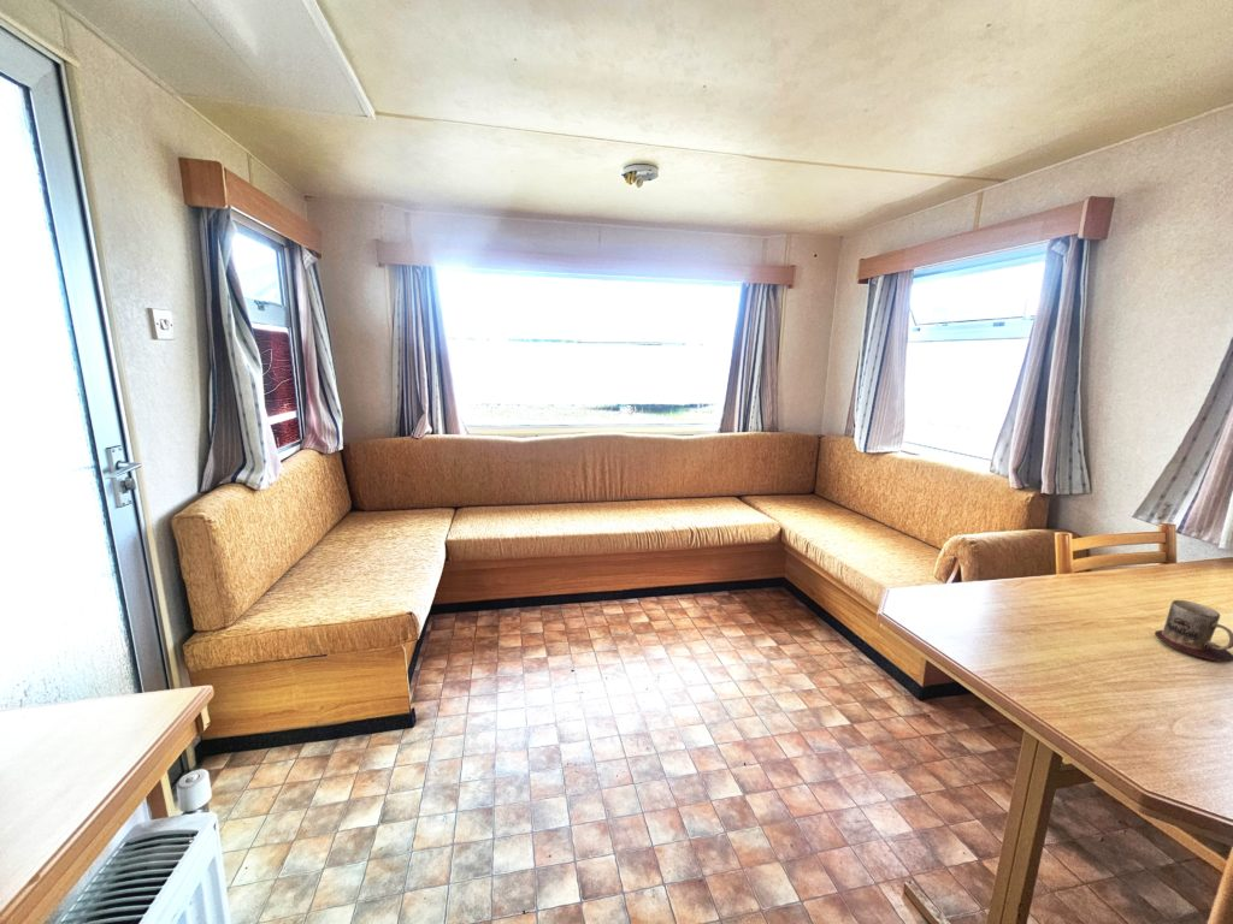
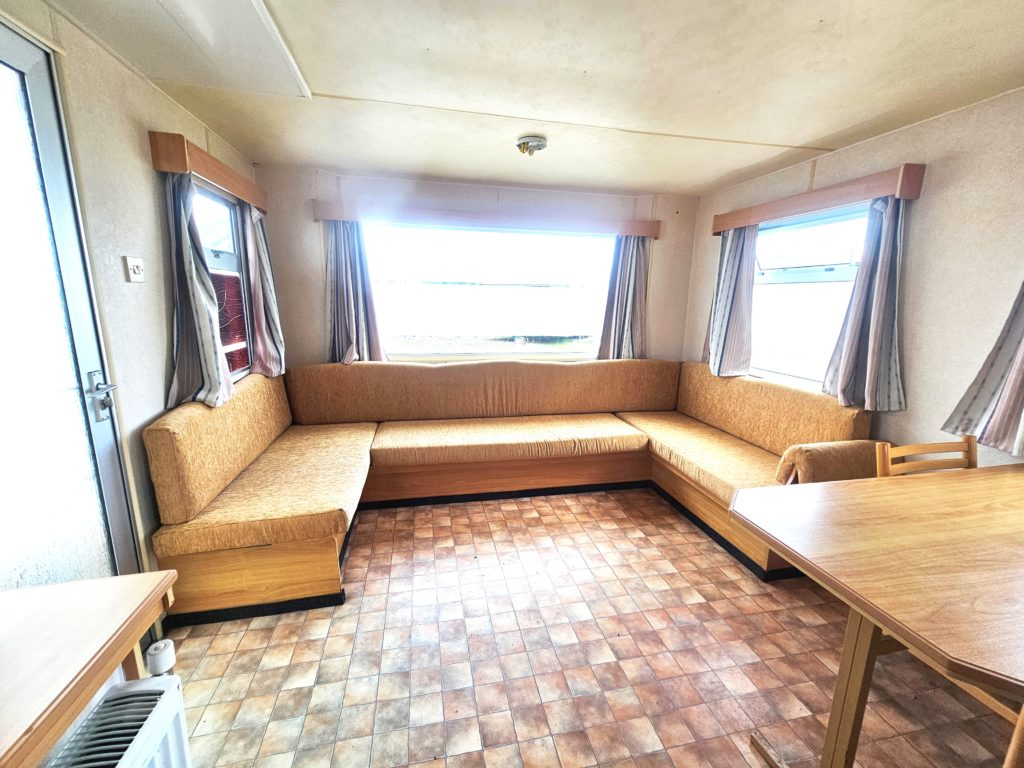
- mug (1197, 628)
